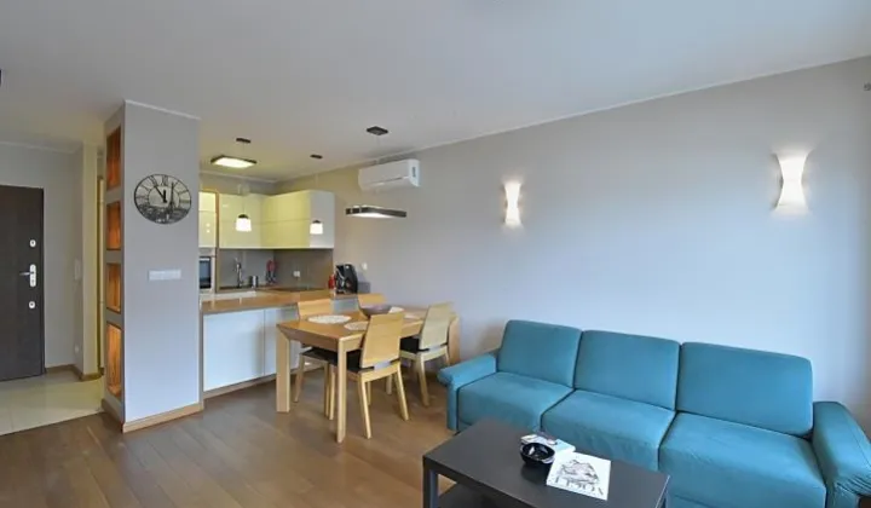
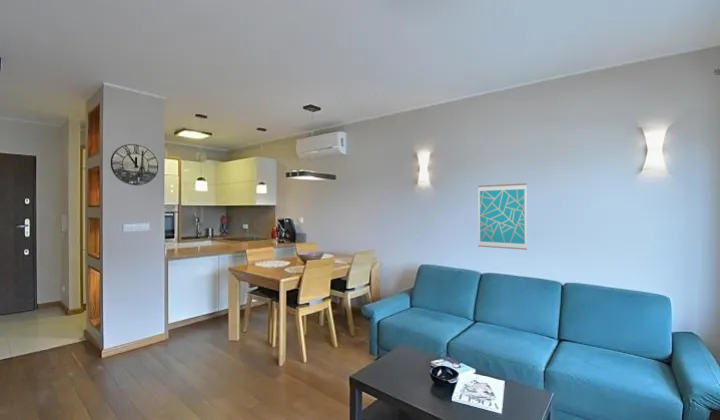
+ wall art (501, 216)
